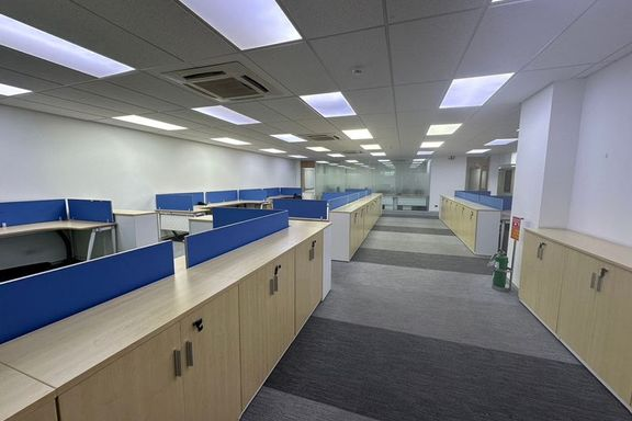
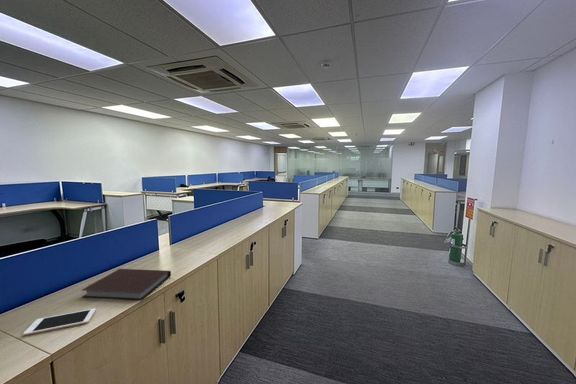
+ cell phone (62, 320)
+ notebook (130, 282)
